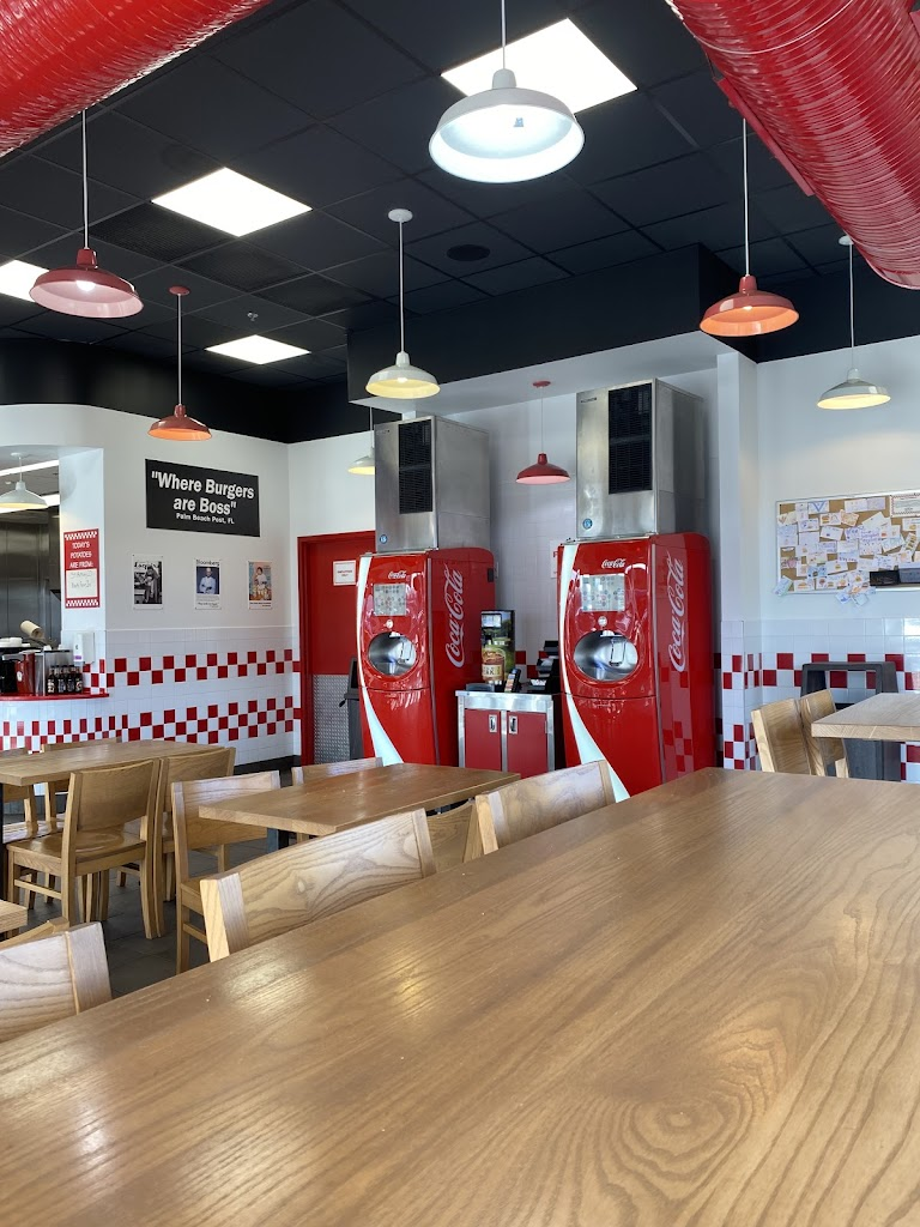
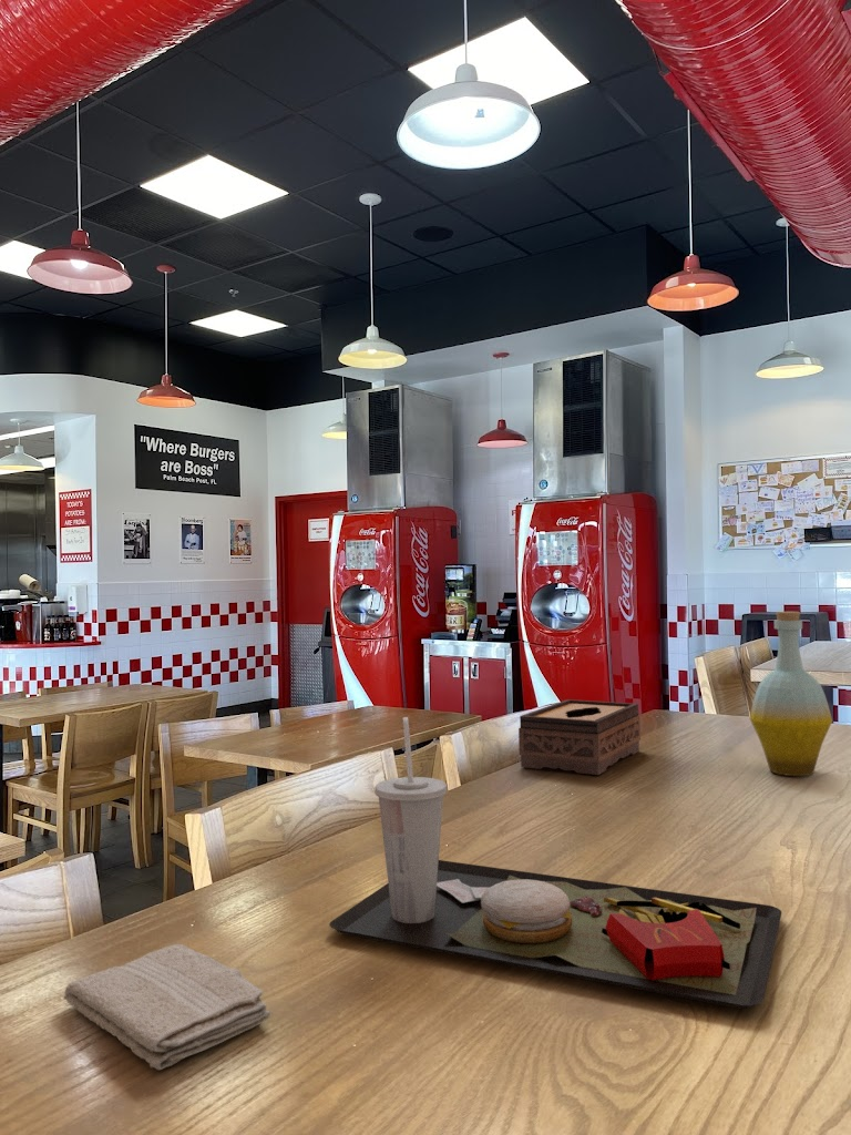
+ tissue box (582, 734)
+ bottle (789, 692)
+ food tray (547, 875)
+ washcloth (166, 996)
